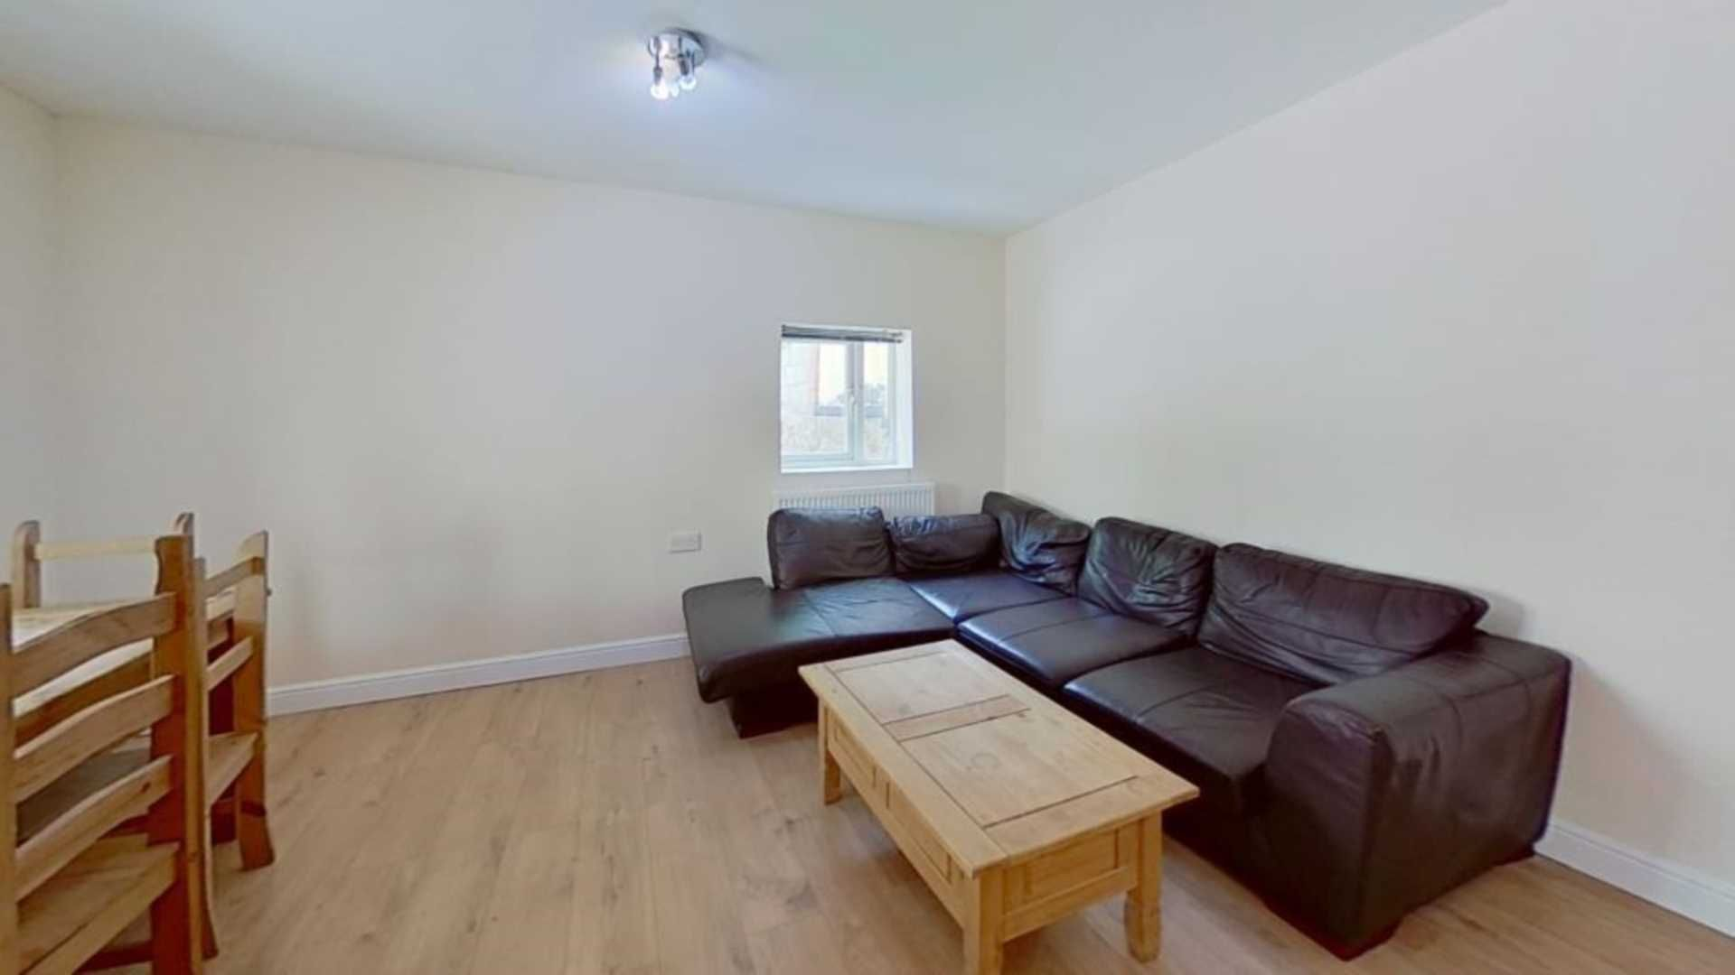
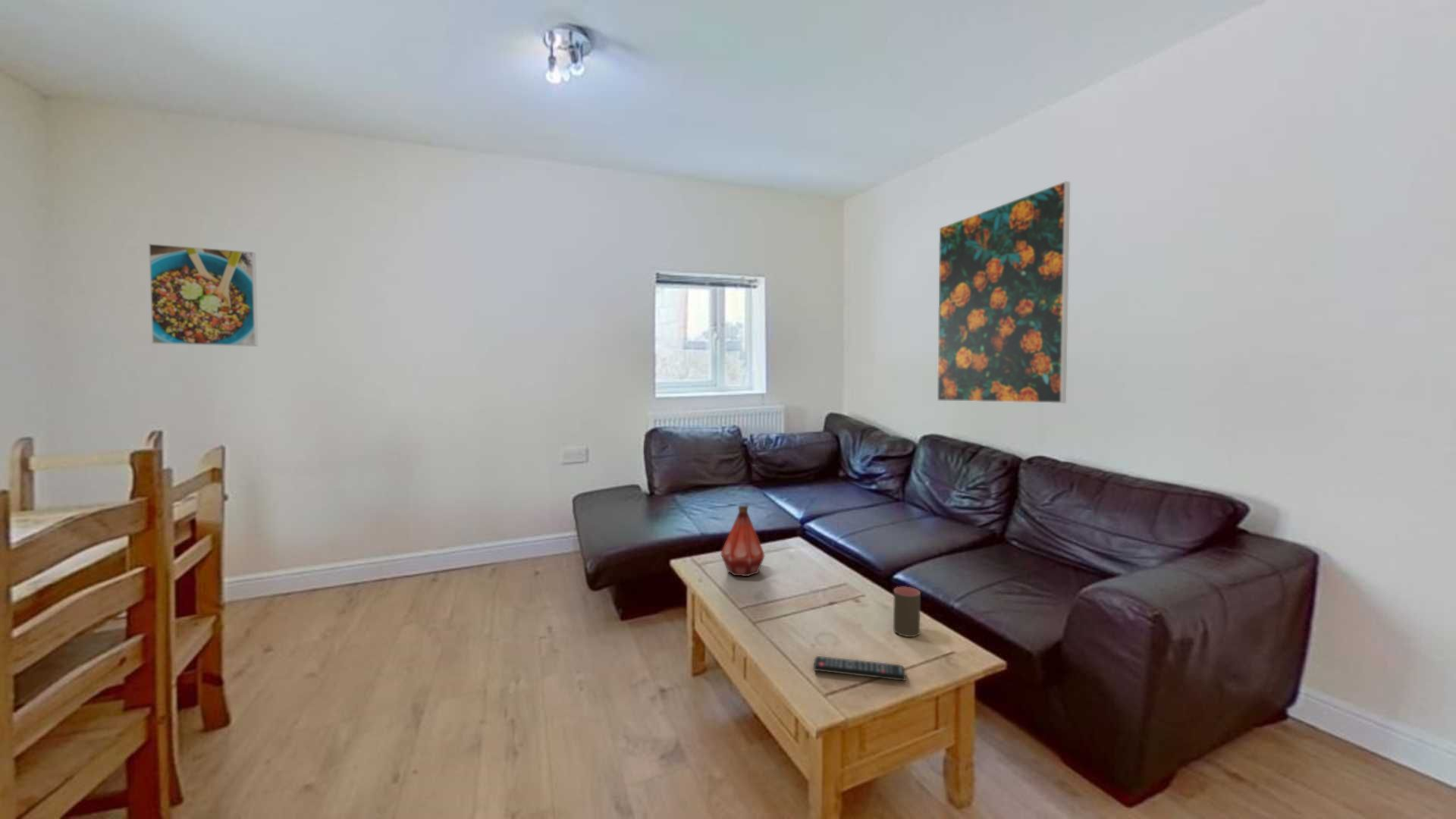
+ bottle (744, 538)
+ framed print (995, 305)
+ remote control (858, 669)
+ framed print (205, 297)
+ cup (906, 611)
